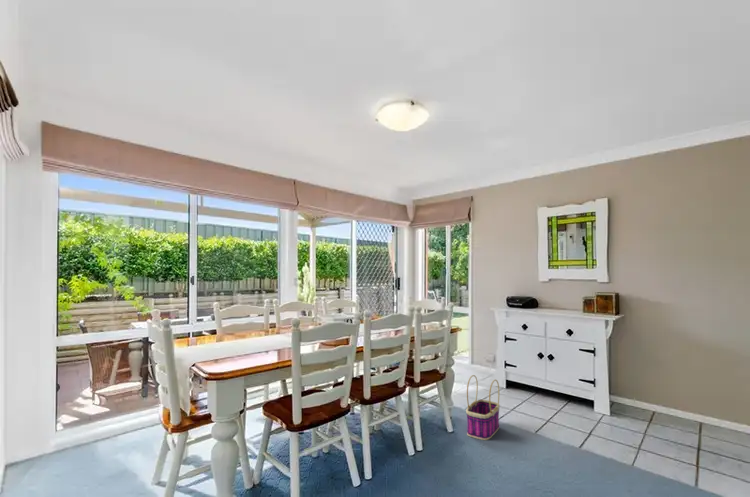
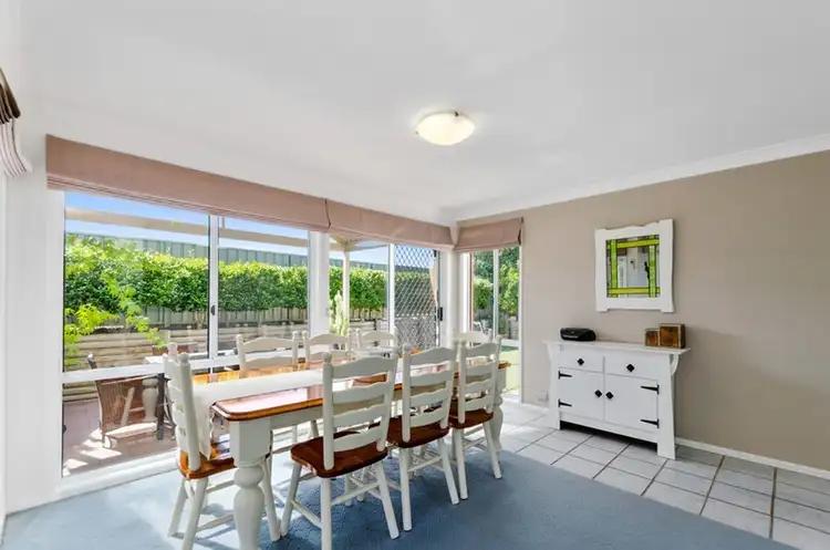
- basket (483, 404)
